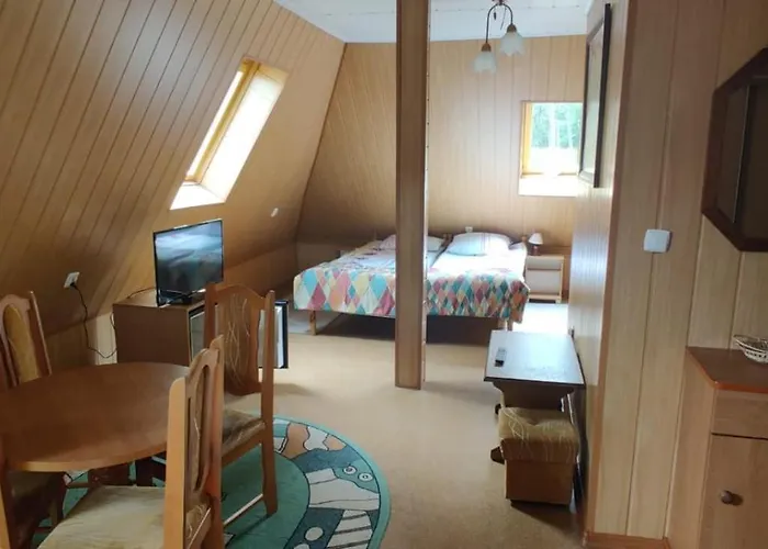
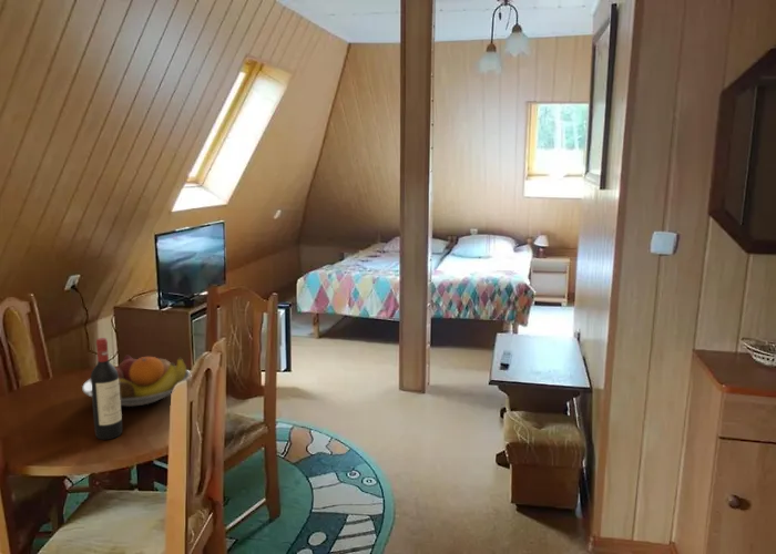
+ wine bottle (105, 387)
+ fruit bowl (137, 376)
